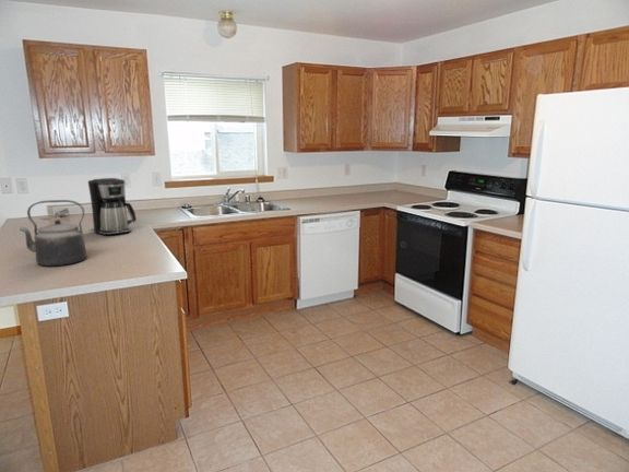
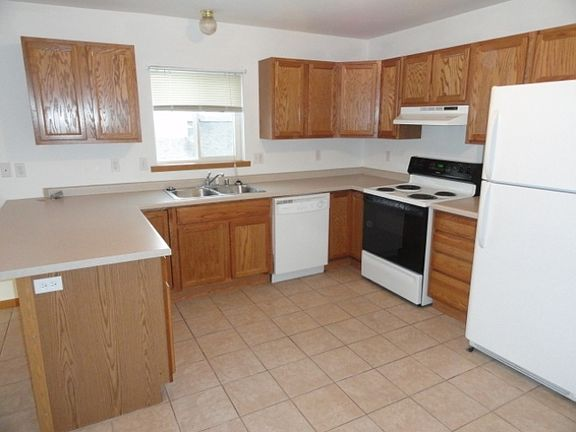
- kettle (54, 231)
- coffee maker (112, 204)
